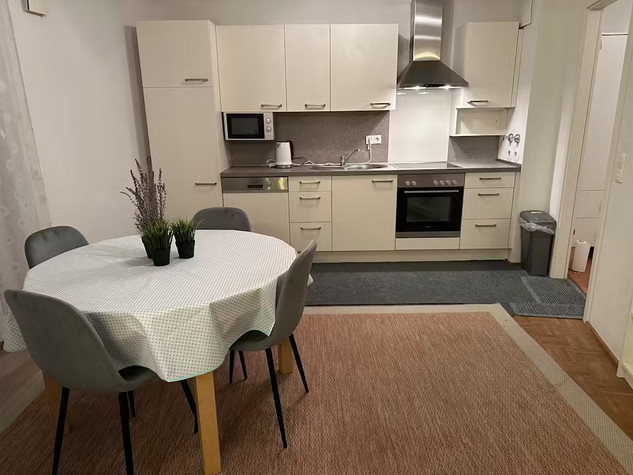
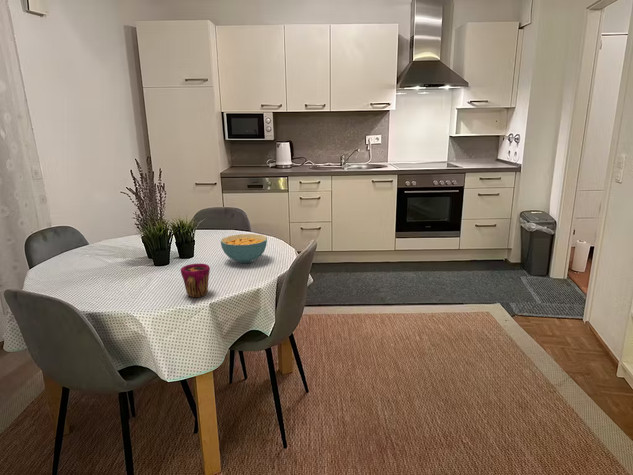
+ cereal bowl (244, 250)
+ cup (195, 282)
